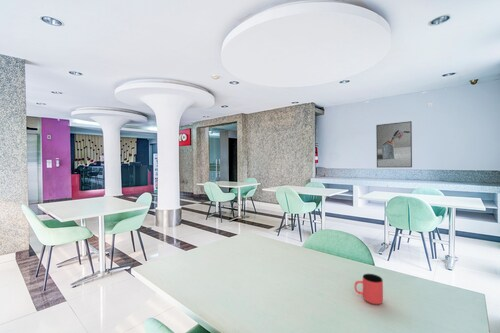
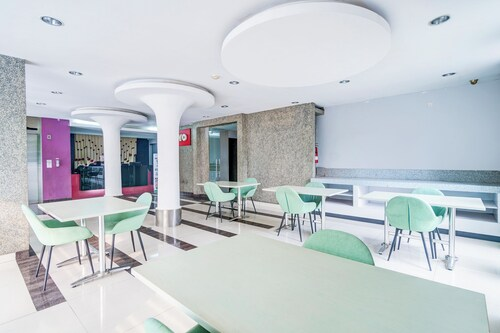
- cup (368, 288)
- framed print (393, 145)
